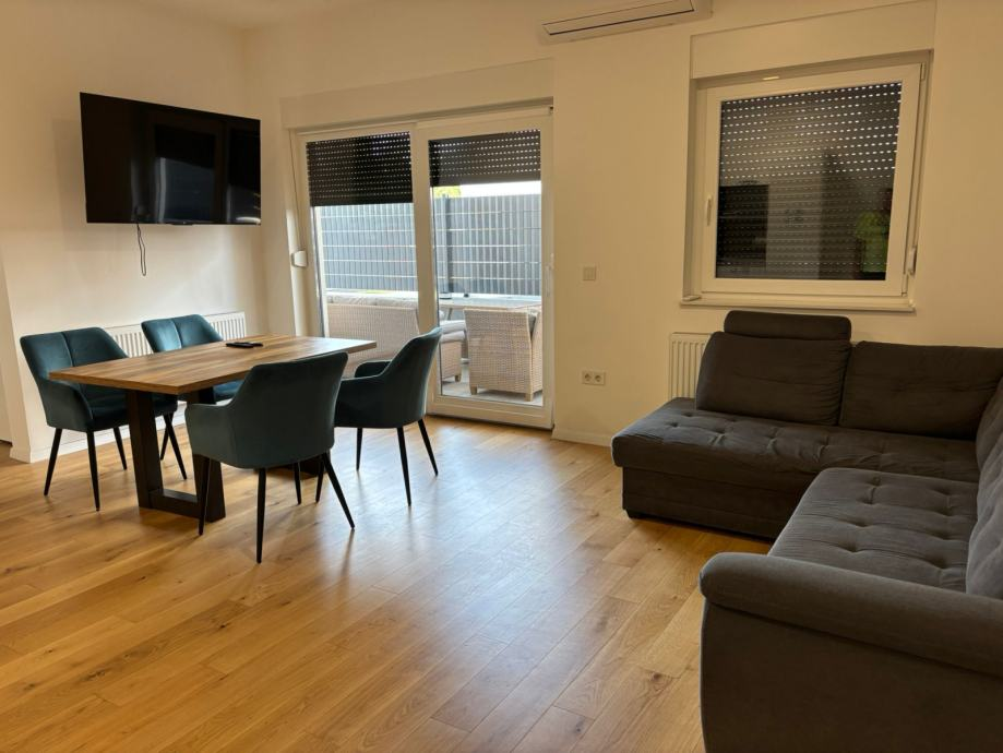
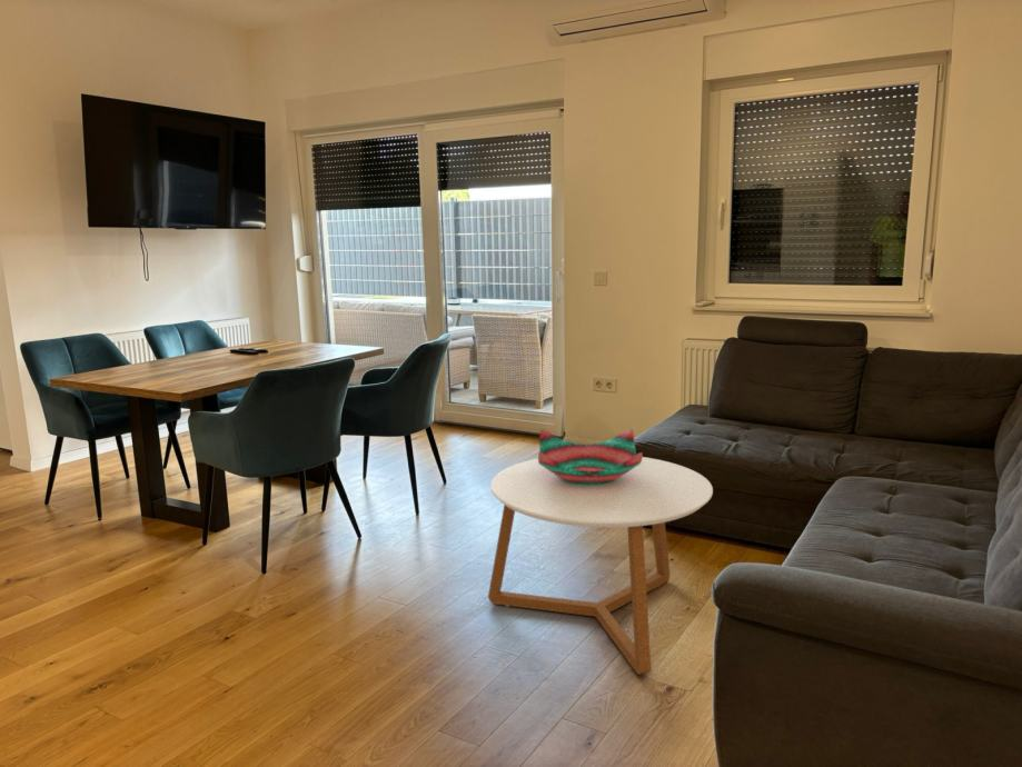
+ coffee table (594, 526)
+ decorative bowl (587, 458)
